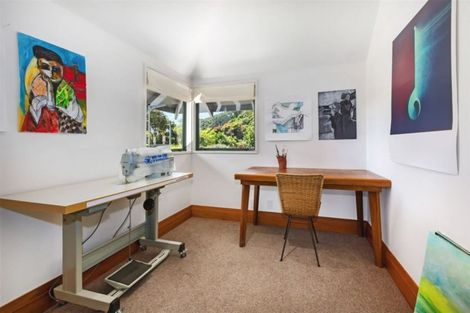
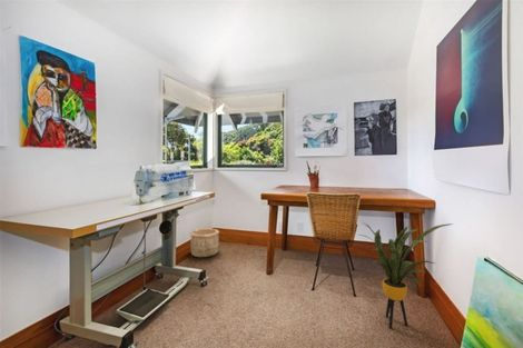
+ house plant (401, 274)
+ wooden bucket (205, 241)
